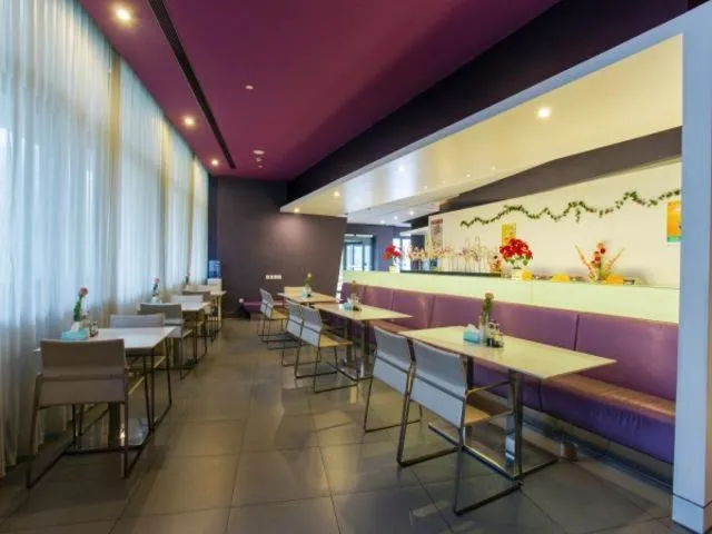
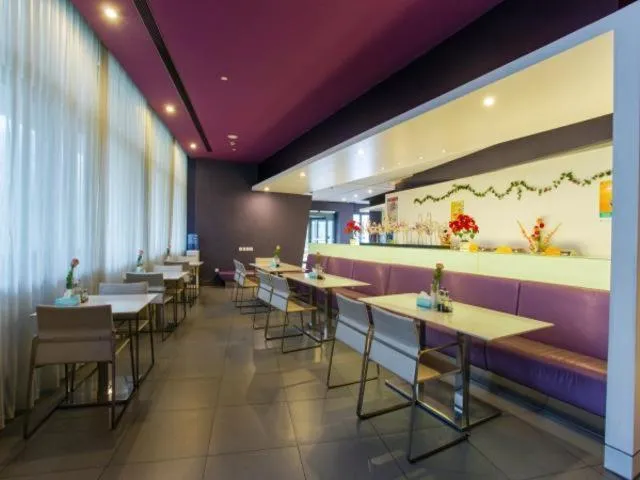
- potted plant (564, 437)
